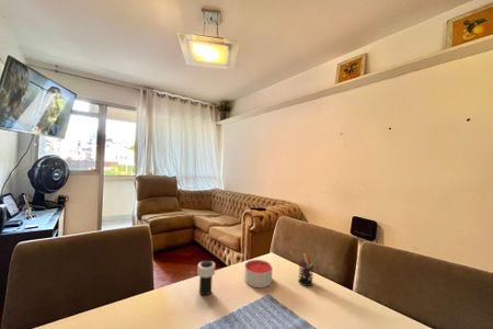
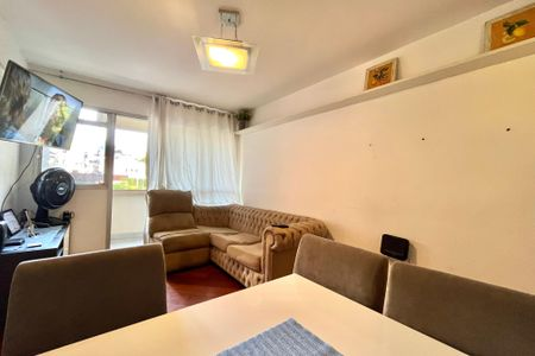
- pen holder (308, 268)
- candle (257, 272)
- cup (206, 277)
